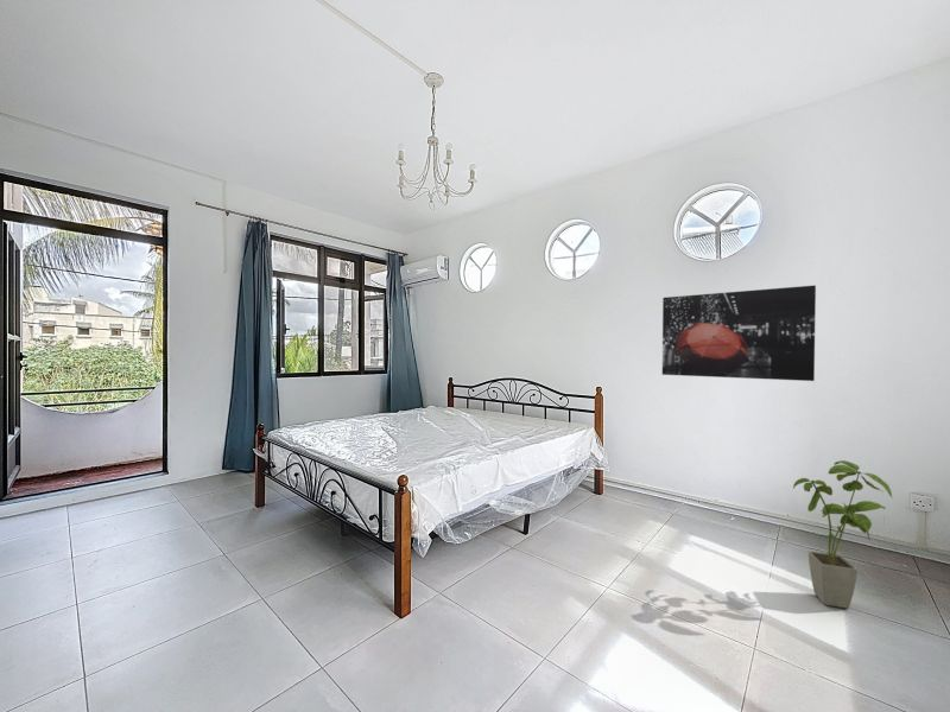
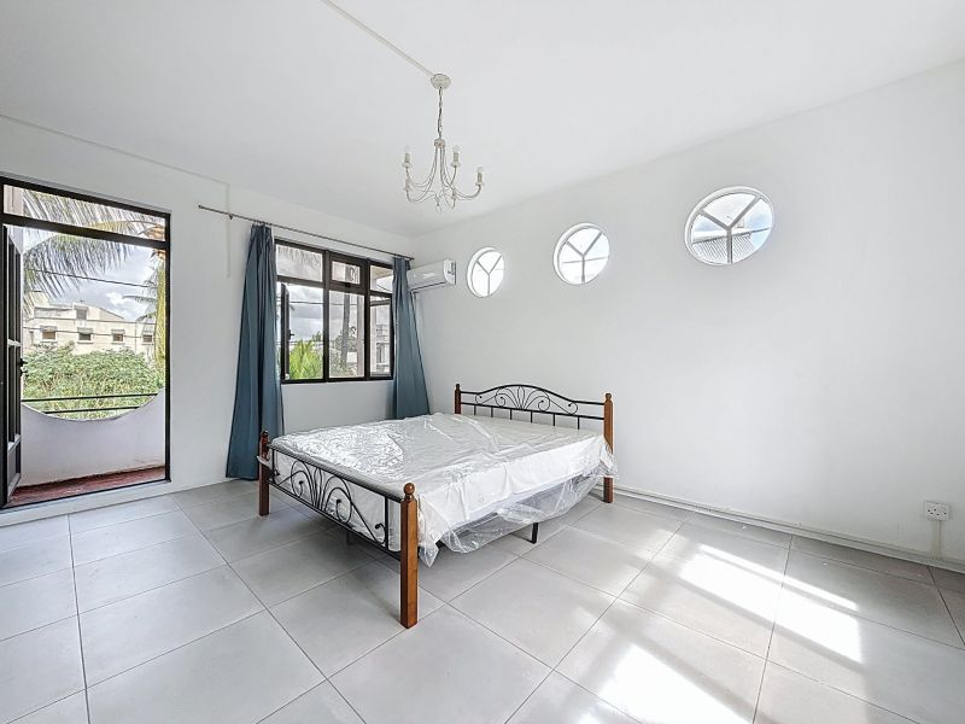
- house plant (842, 533)
- wall art (730, 335)
